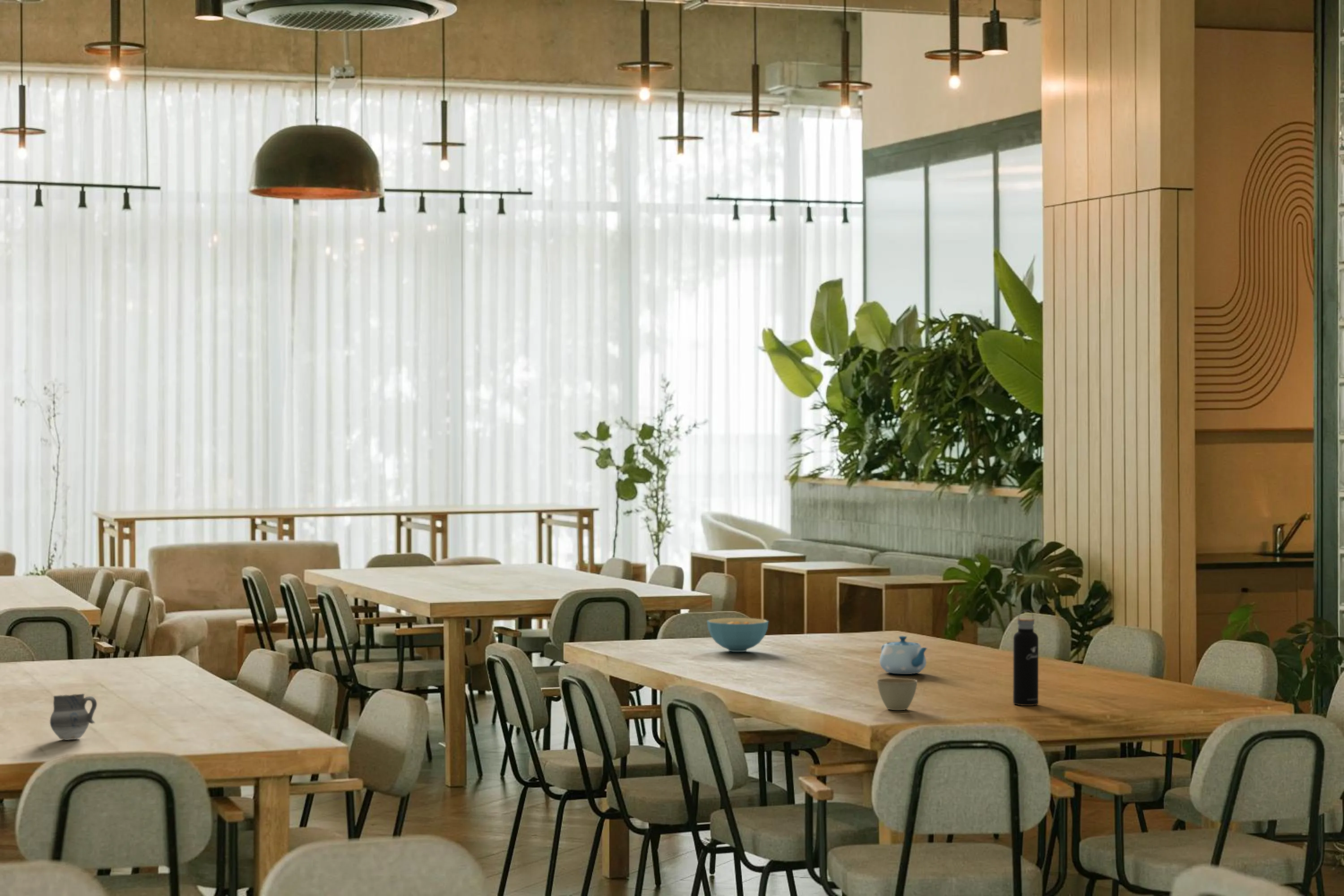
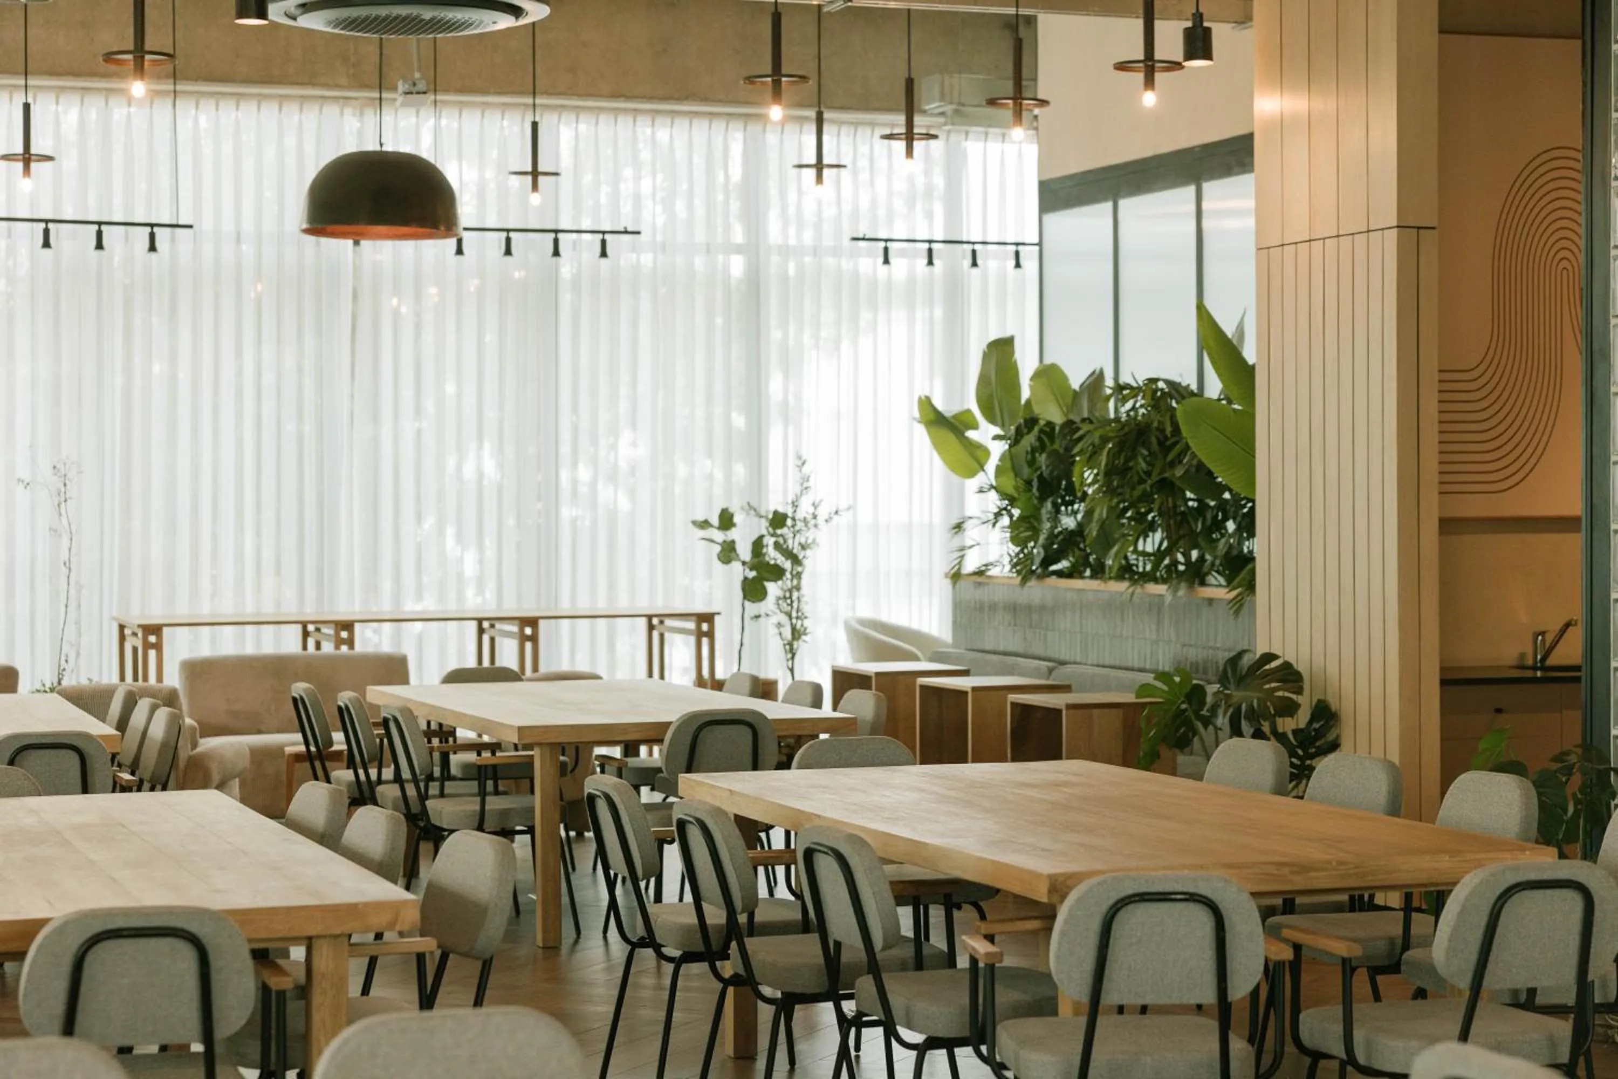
- water bottle (1025, 657)
- chinaware (904, 655)
- cereal bowl (737, 636)
- flower pot (897, 694)
- cup (73, 715)
